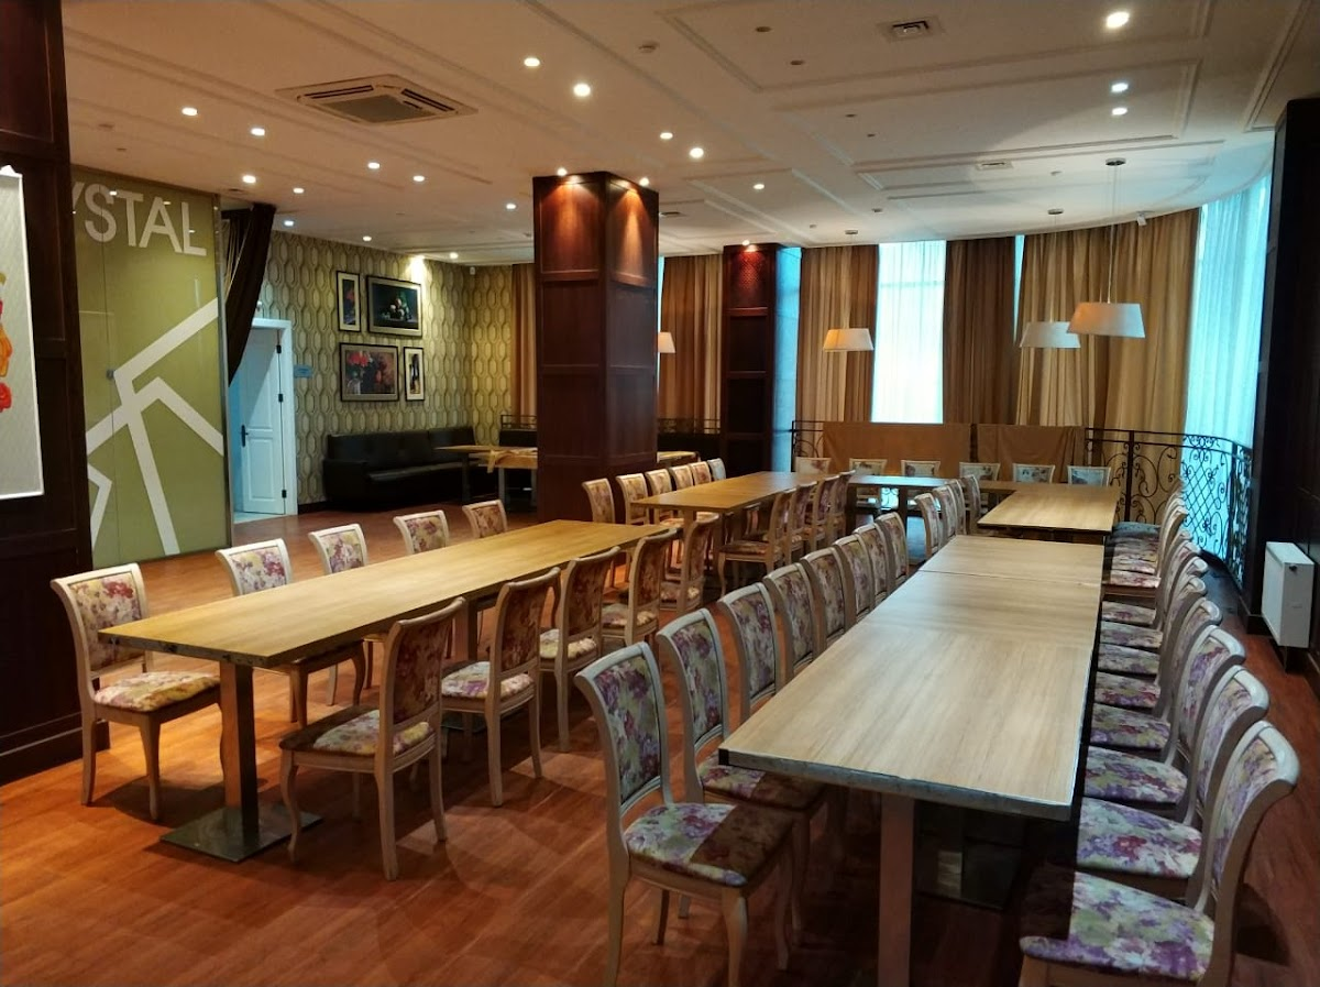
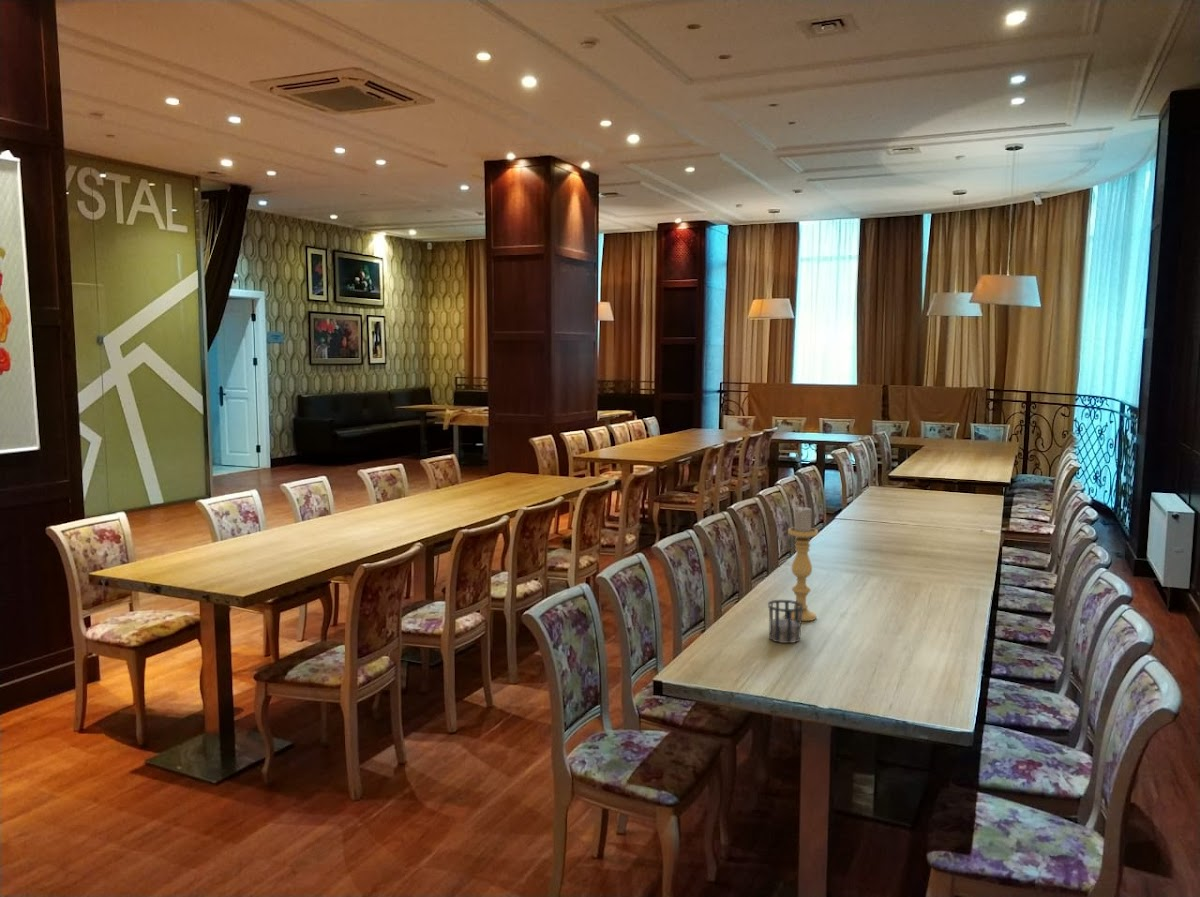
+ candle holder (802, 561)
+ cup (784, 621)
